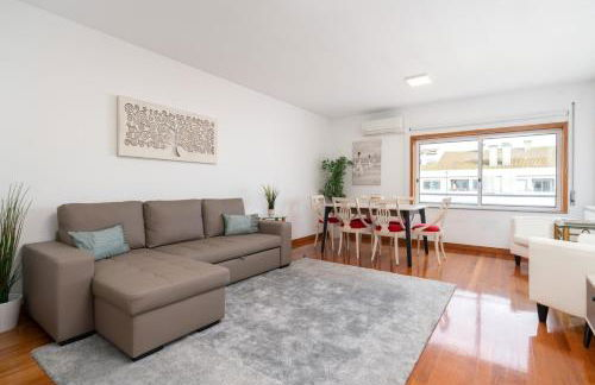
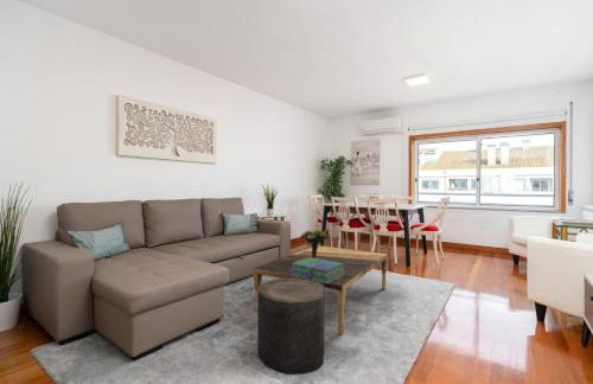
+ coffee table (326, 283)
+ stool (292, 320)
+ stack of books (317, 268)
+ bouquet (314, 244)
